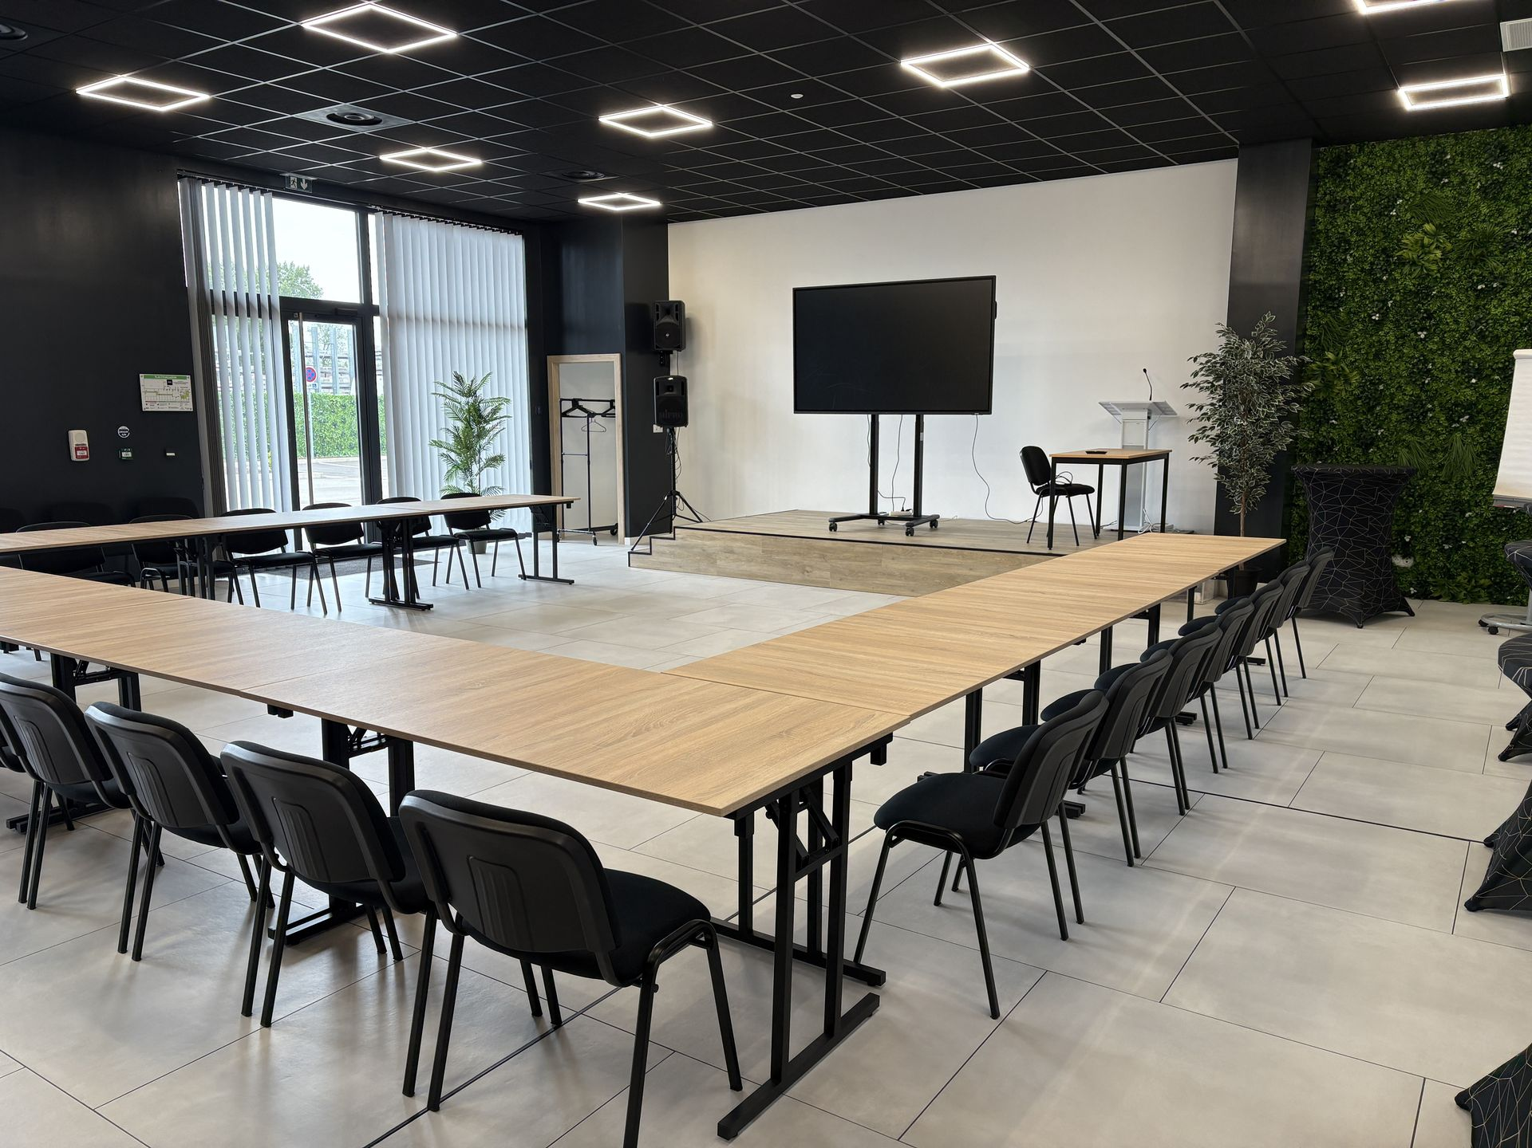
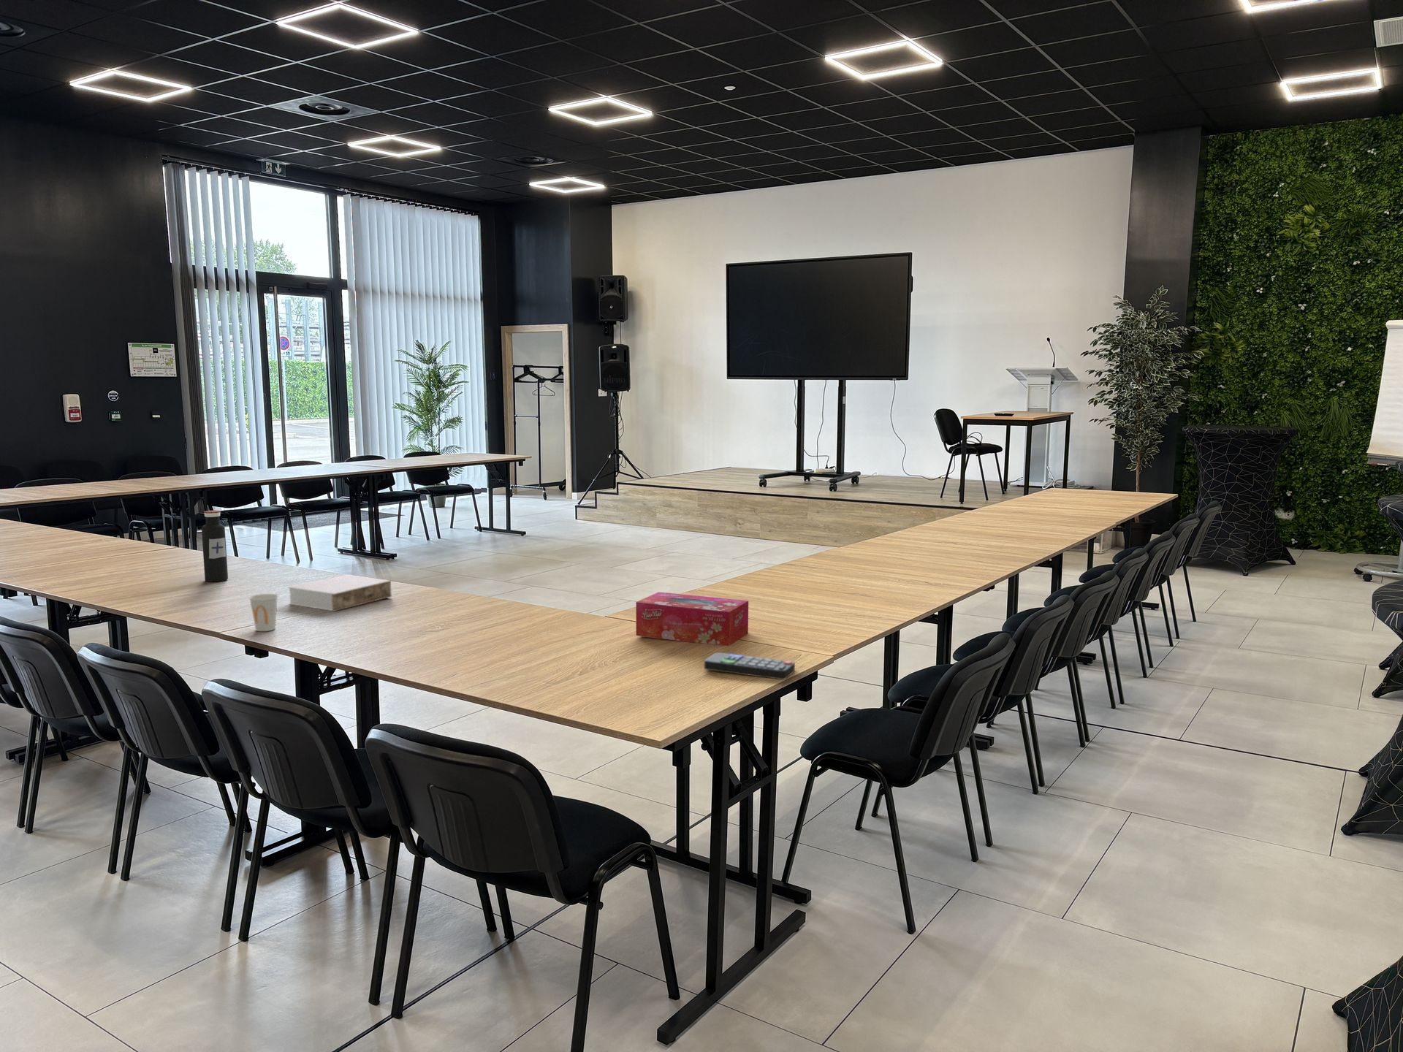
+ cup (264, 613)
+ book (340, 592)
+ tissue box (692, 618)
+ water bottle (214, 546)
+ remote control (749, 665)
